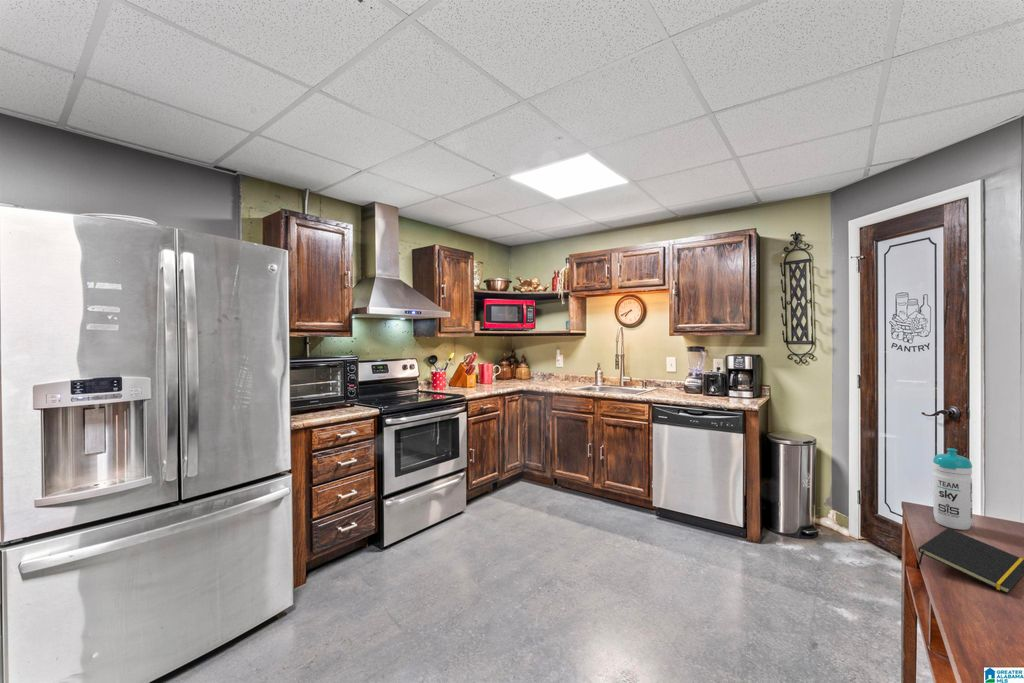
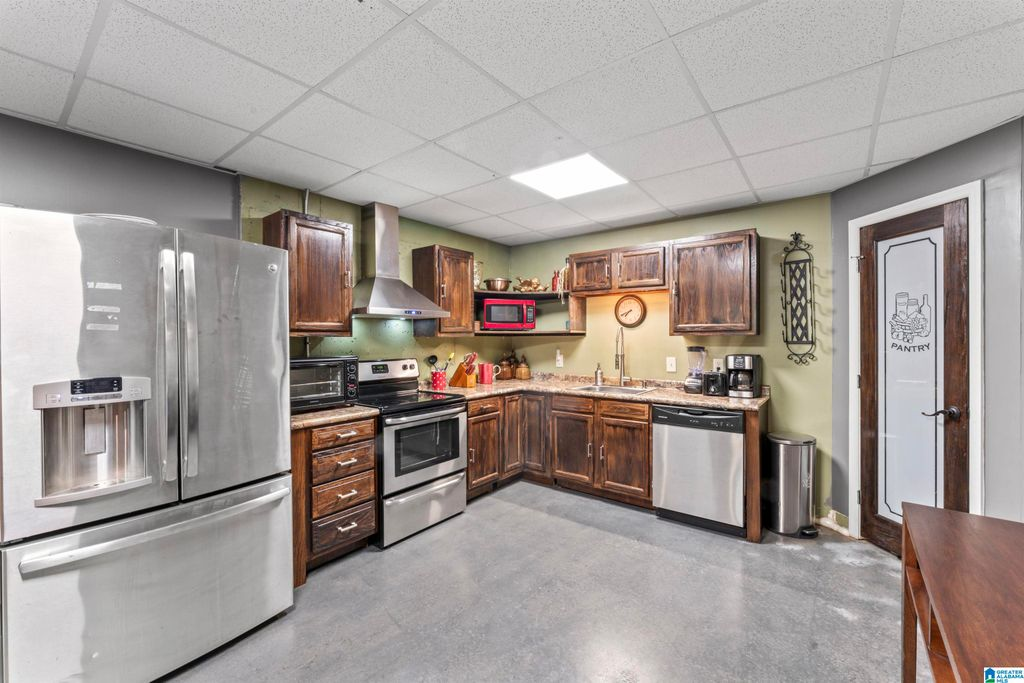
- notepad (974, 557)
- water bottle (952, 486)
